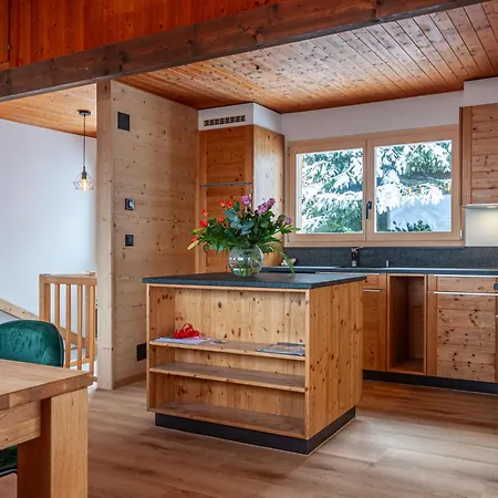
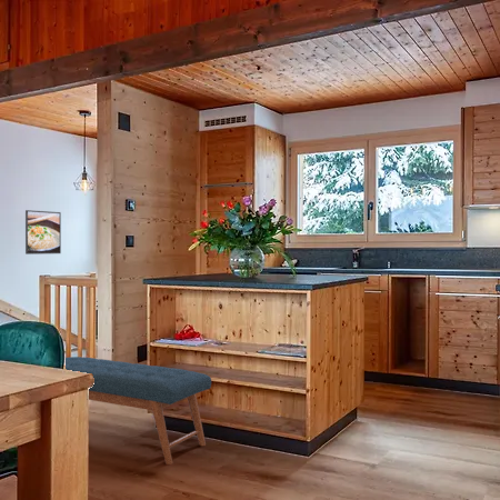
+ bench (114, 402)
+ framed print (43, 232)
